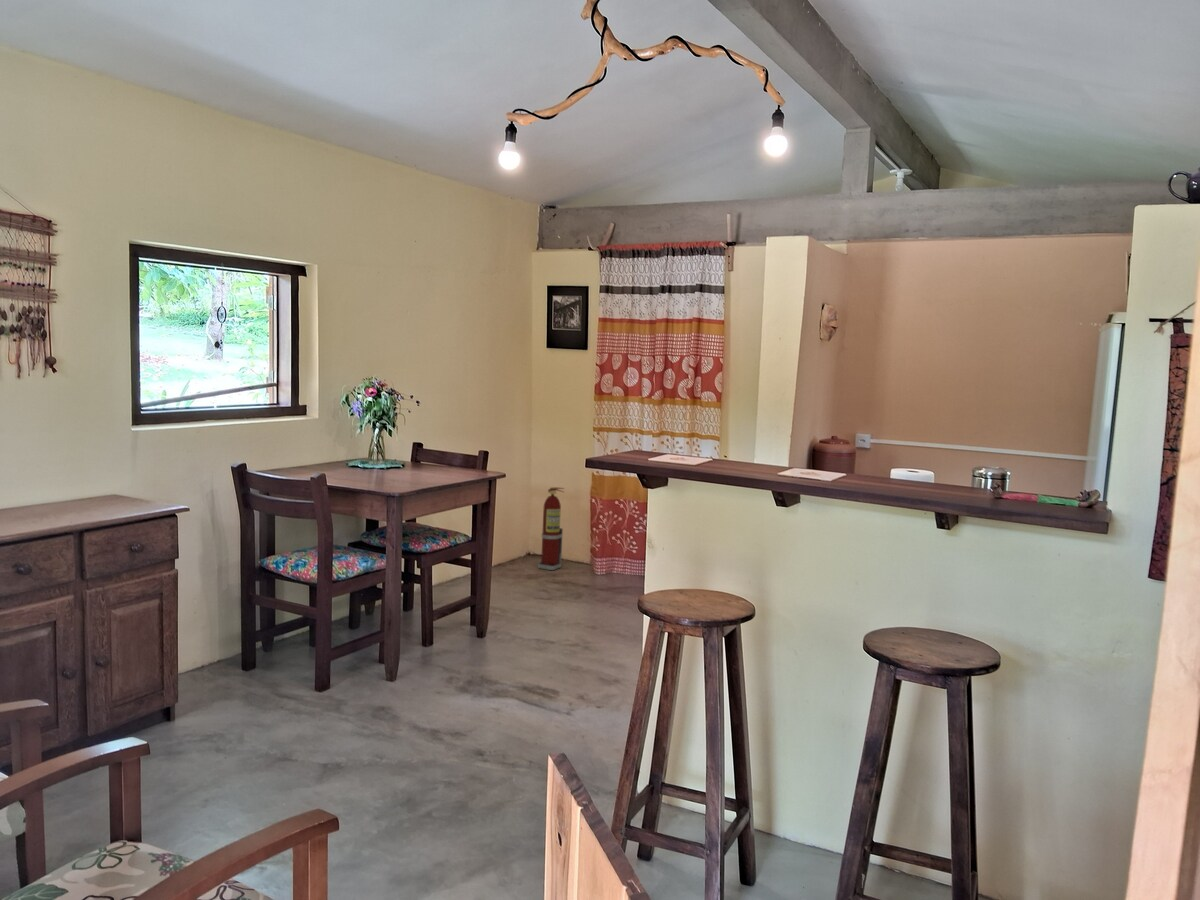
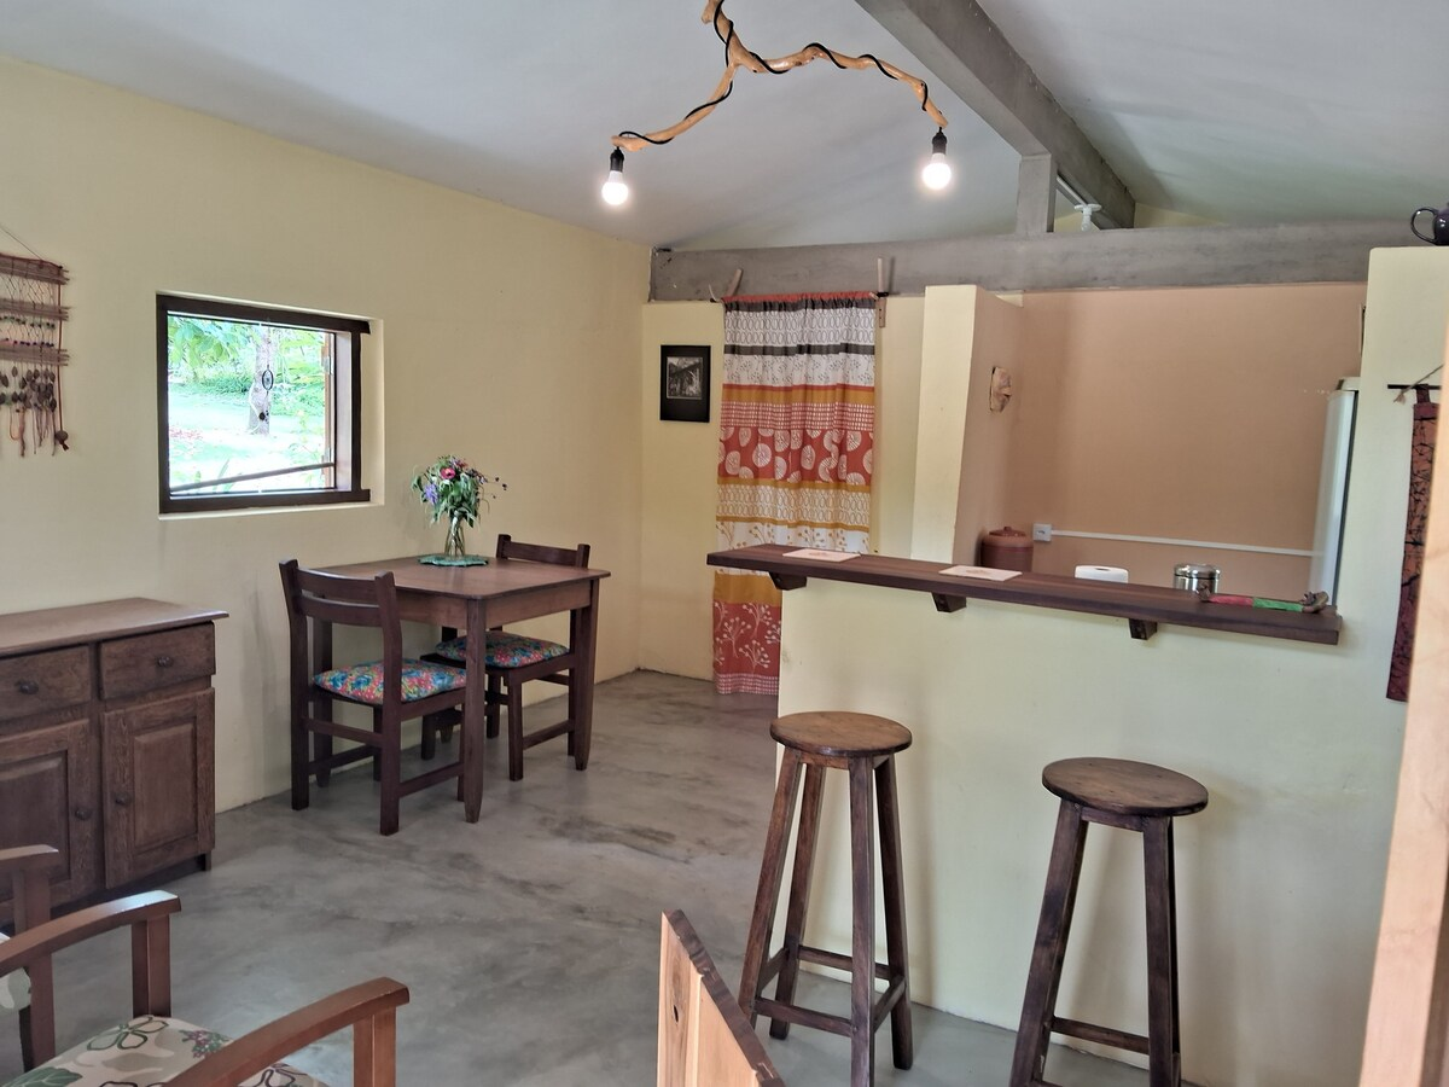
- fire extinguisher (551, 527)
